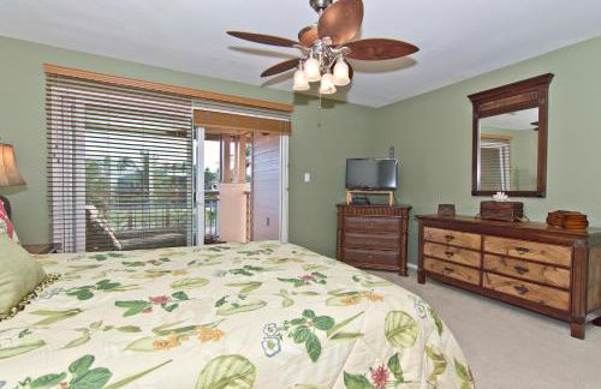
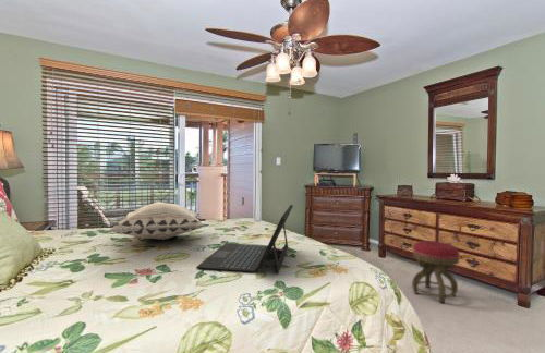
+ stool (435, 269)
+ laptop (247, 244)
+ decorative pillow (161, 220)
